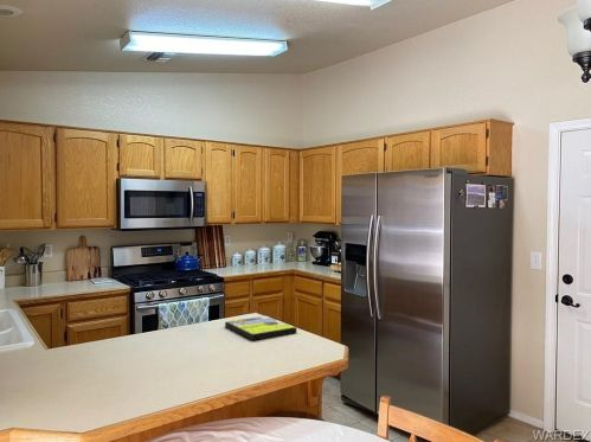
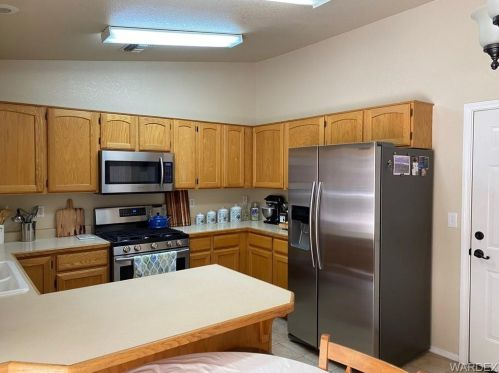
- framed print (259, 326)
